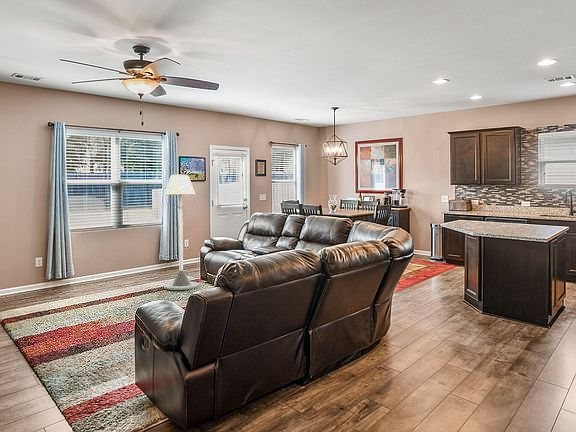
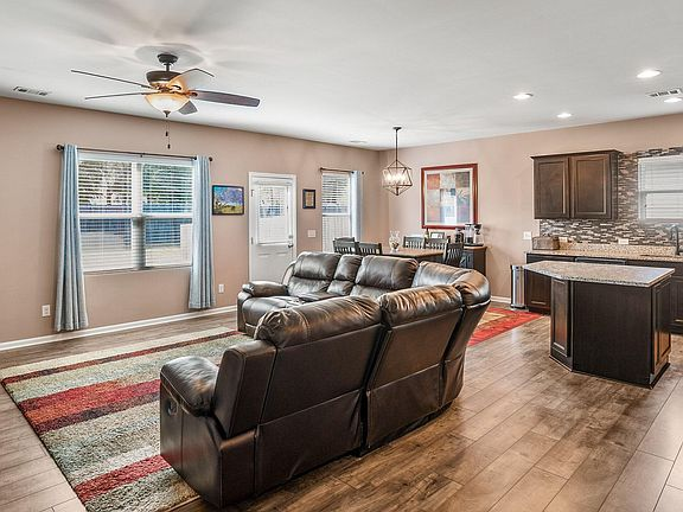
- floor lamp (180, 231)
